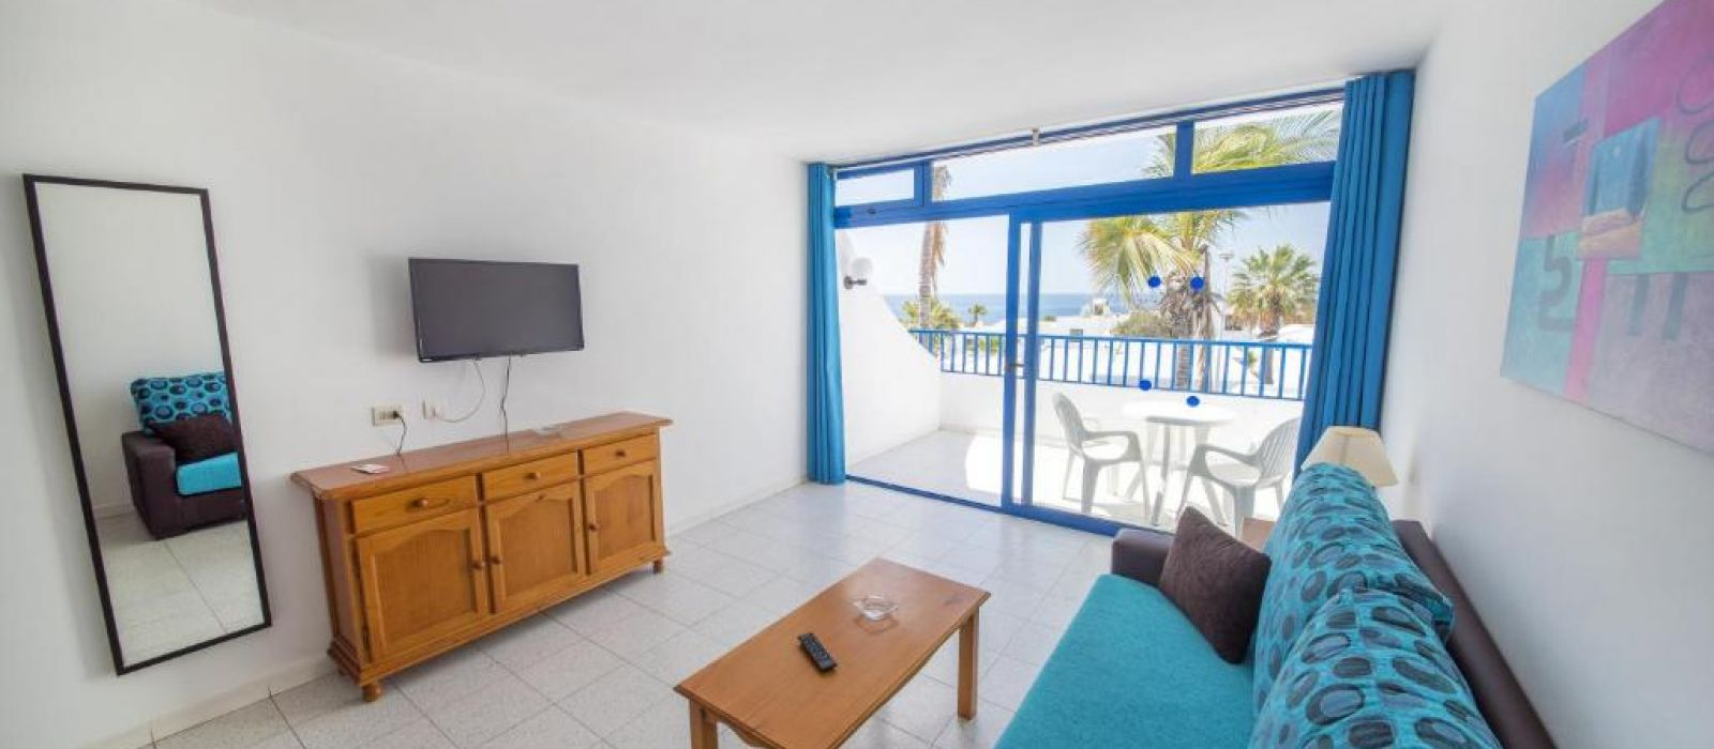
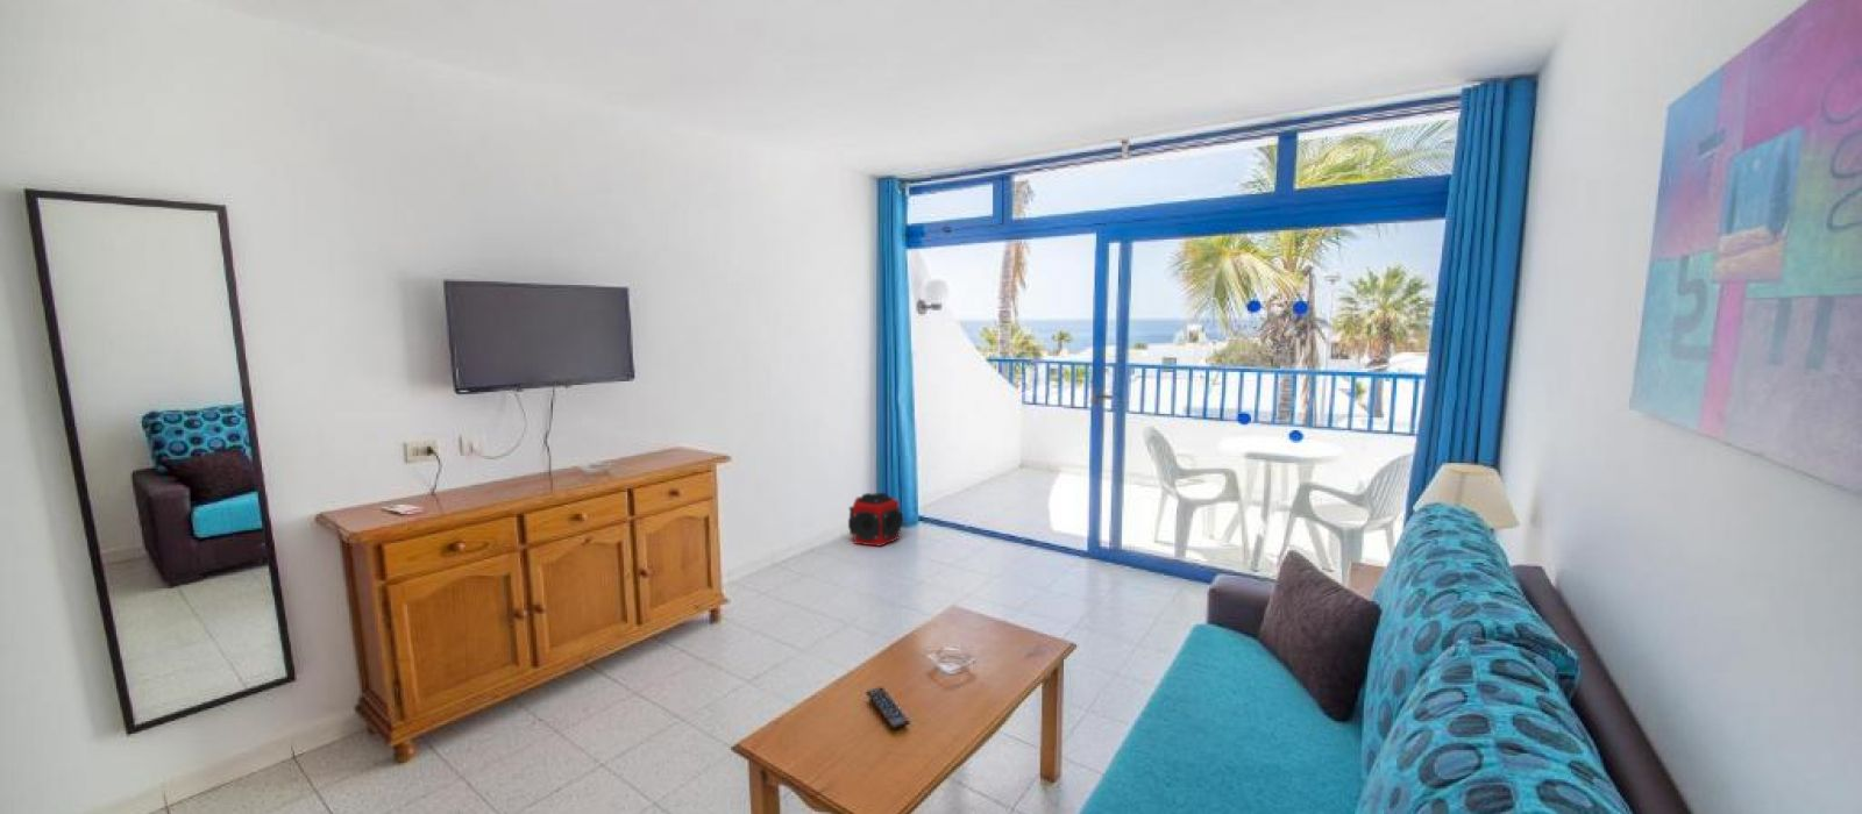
+ speaker (873, 516)
